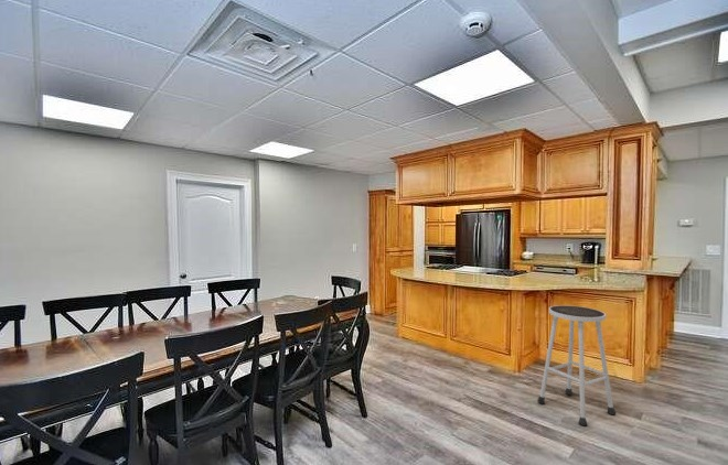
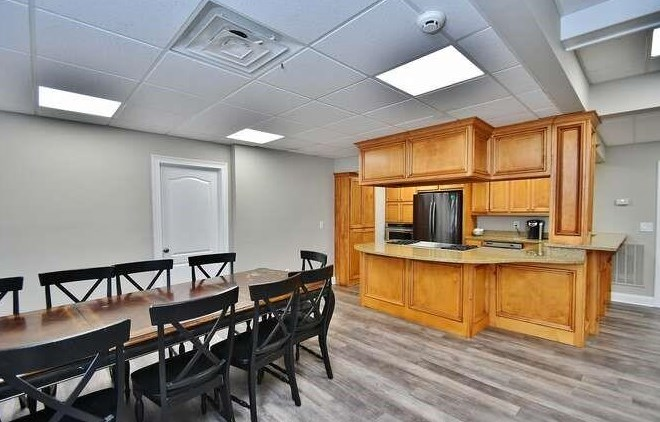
- stool (574, 361)
